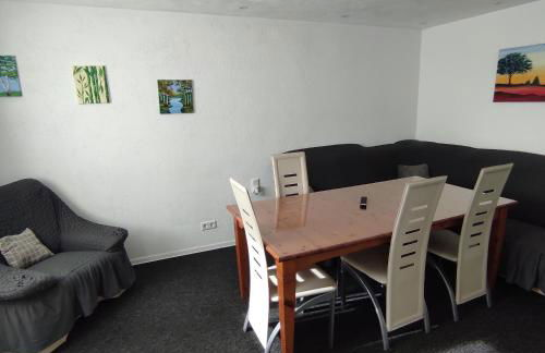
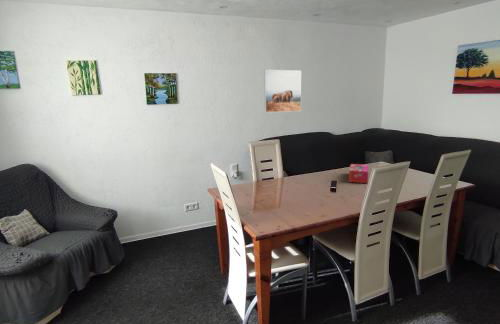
+ tissue box (358, 173)
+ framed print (283, 91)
